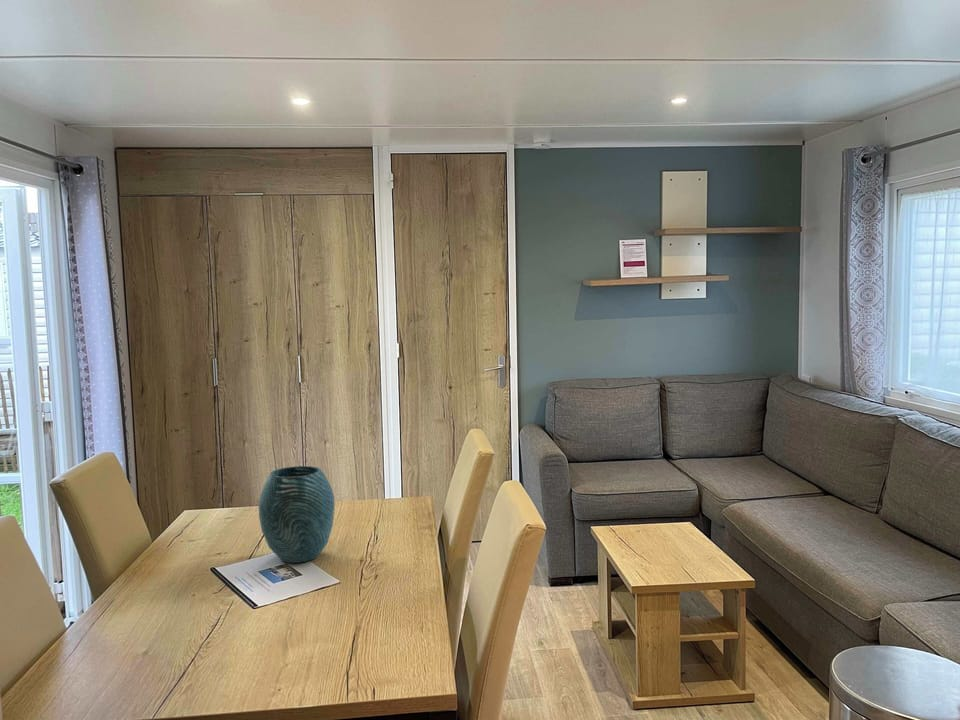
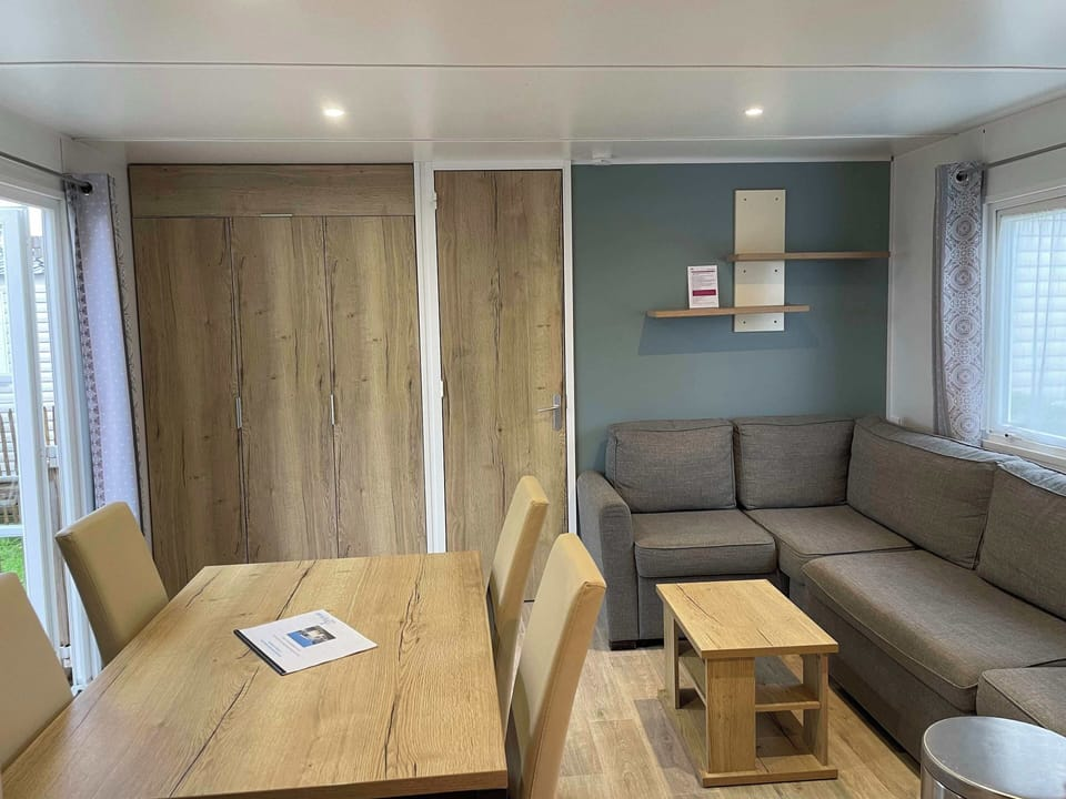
- vase (297, 514)
